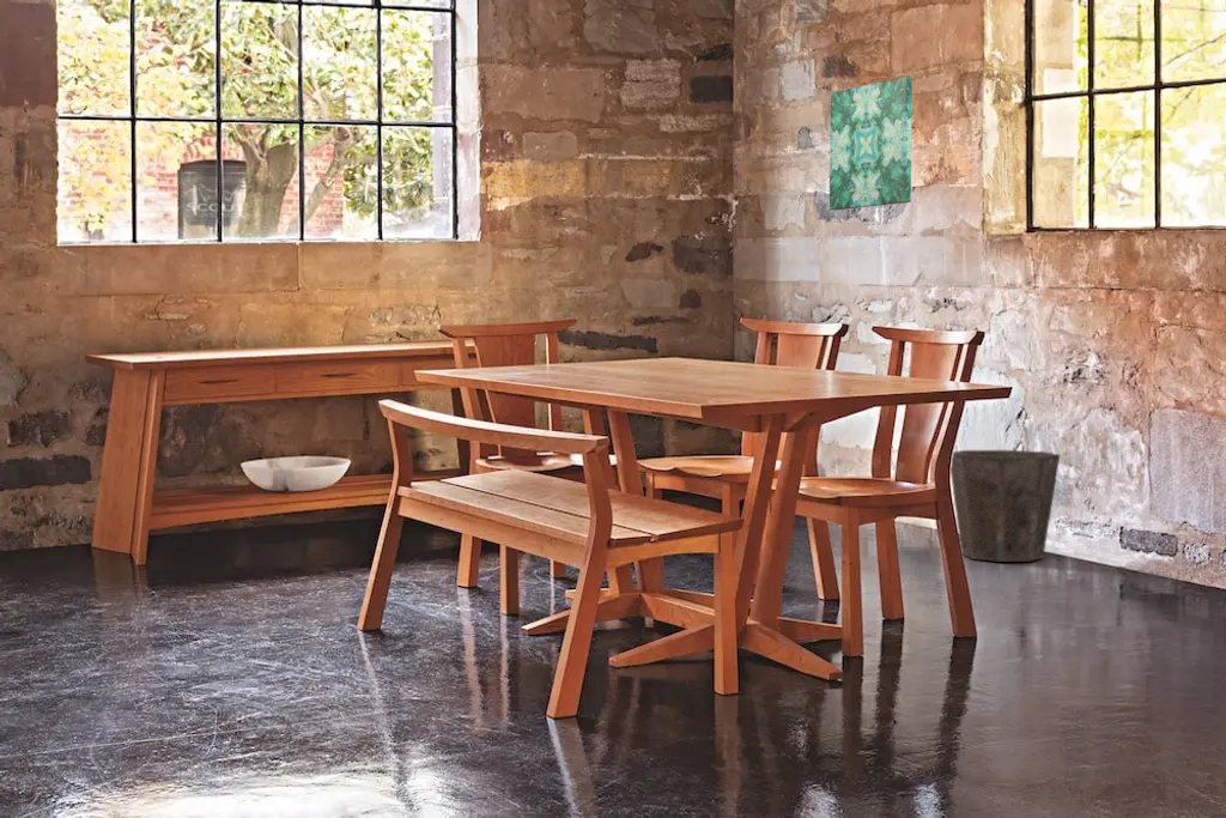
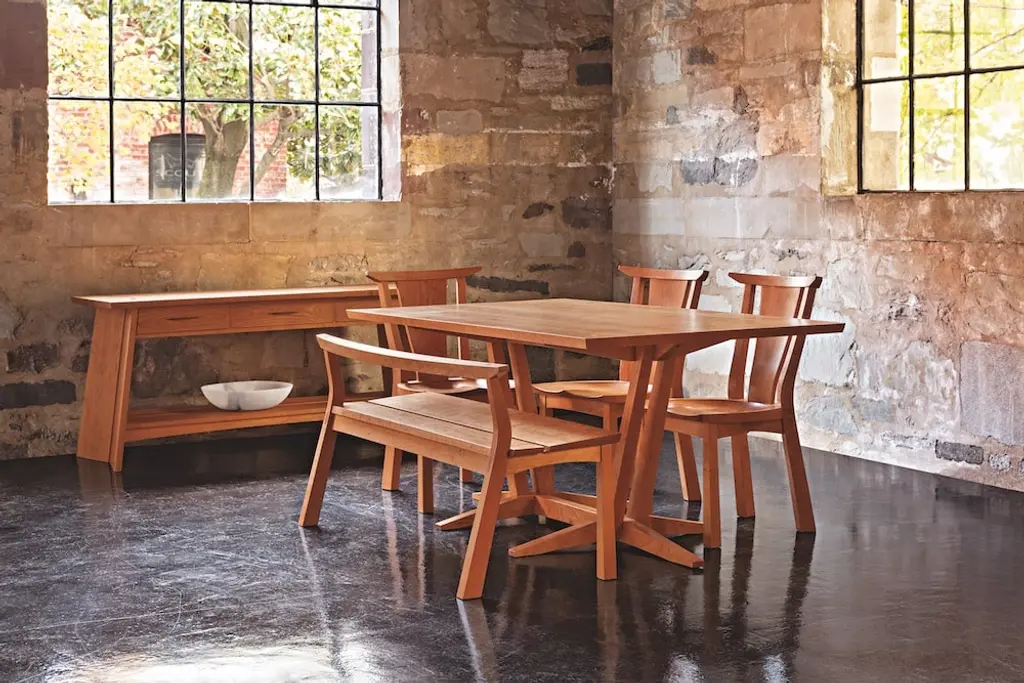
- wall art (869, 145)
- waste bin (1002, 504)
